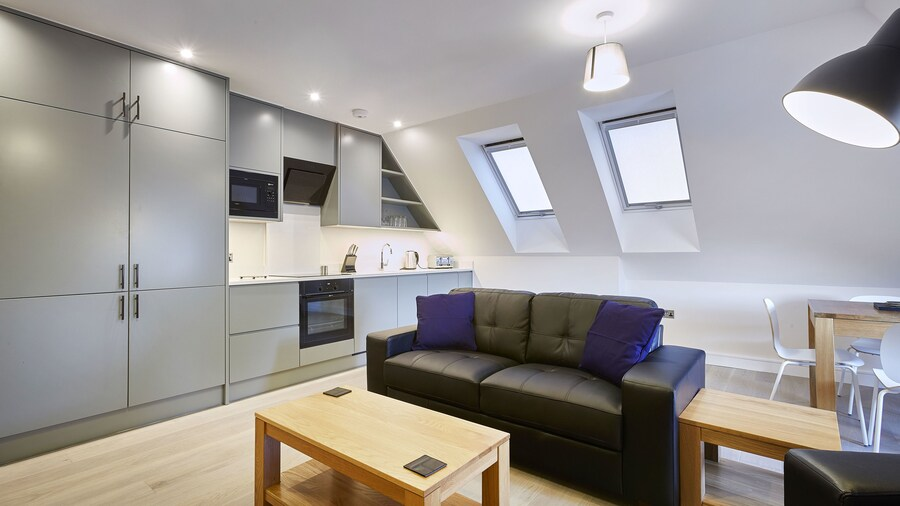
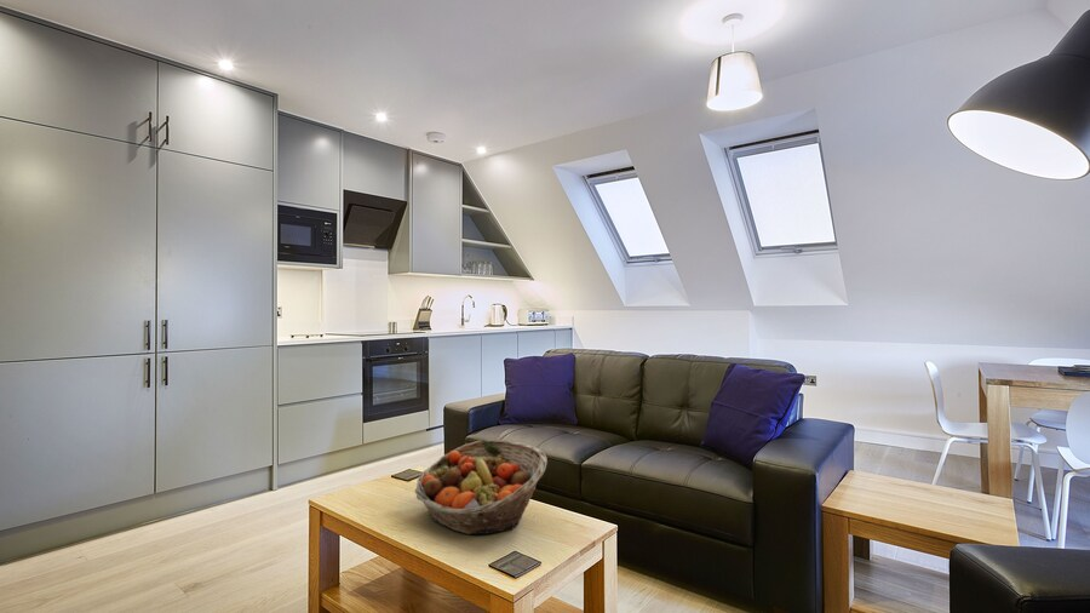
+ fruit basket (481, 482)
